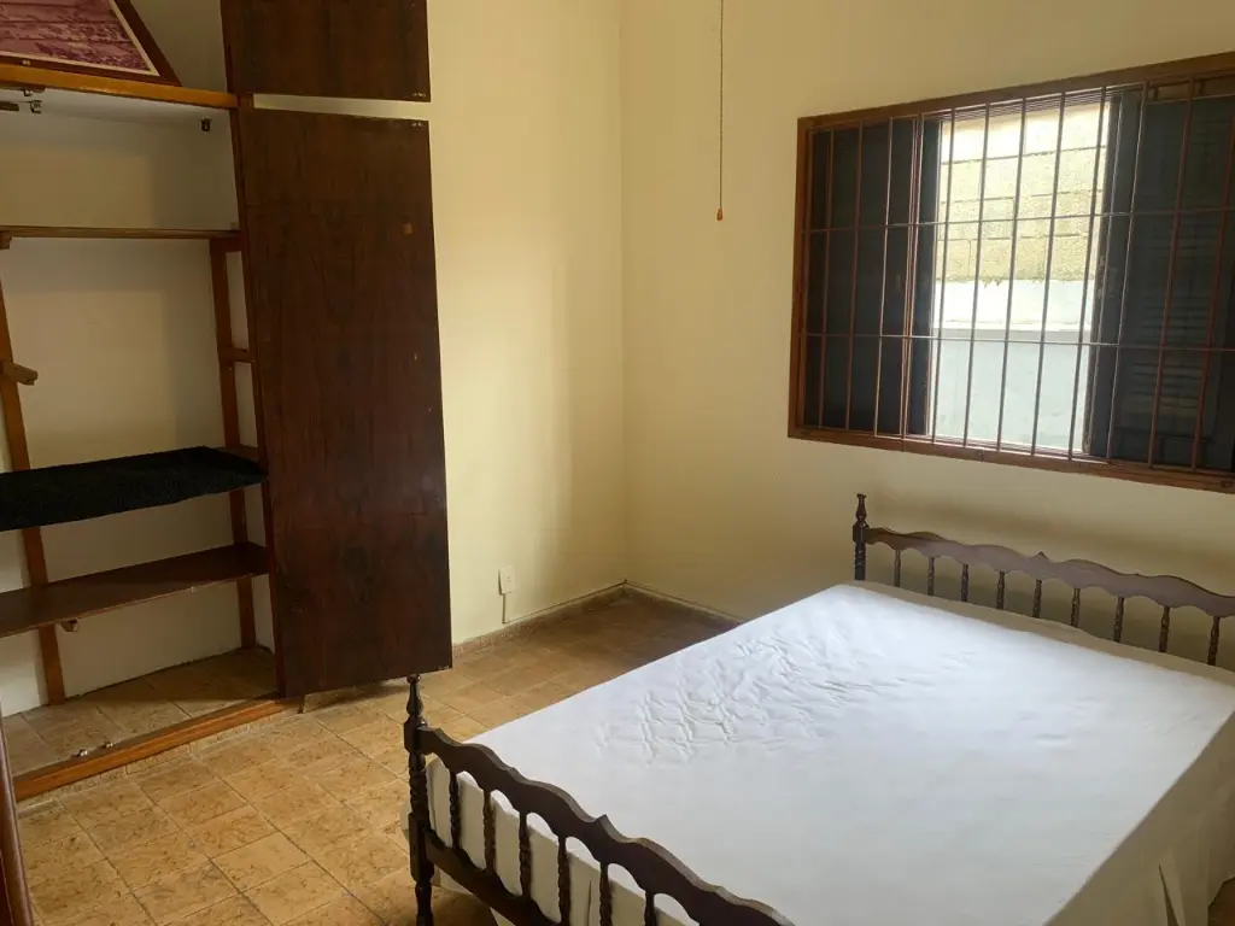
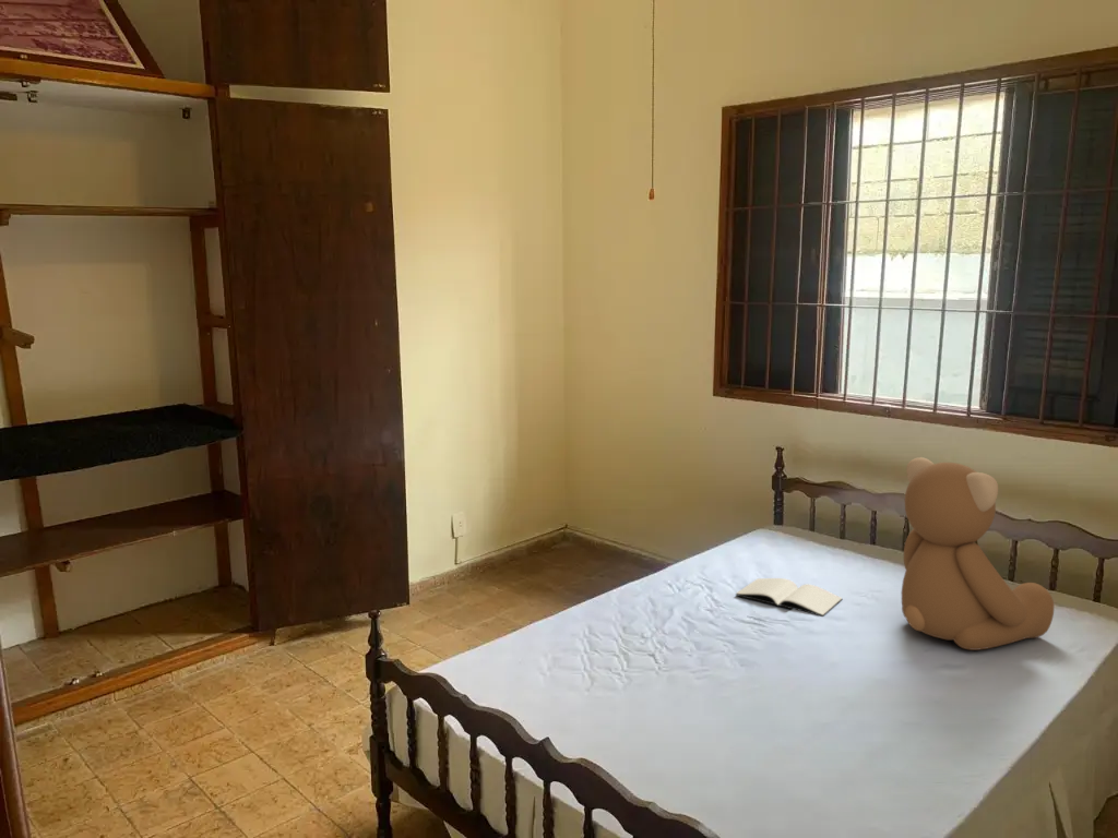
+ teddy bear (966, 548)
+ book (788, 594)
